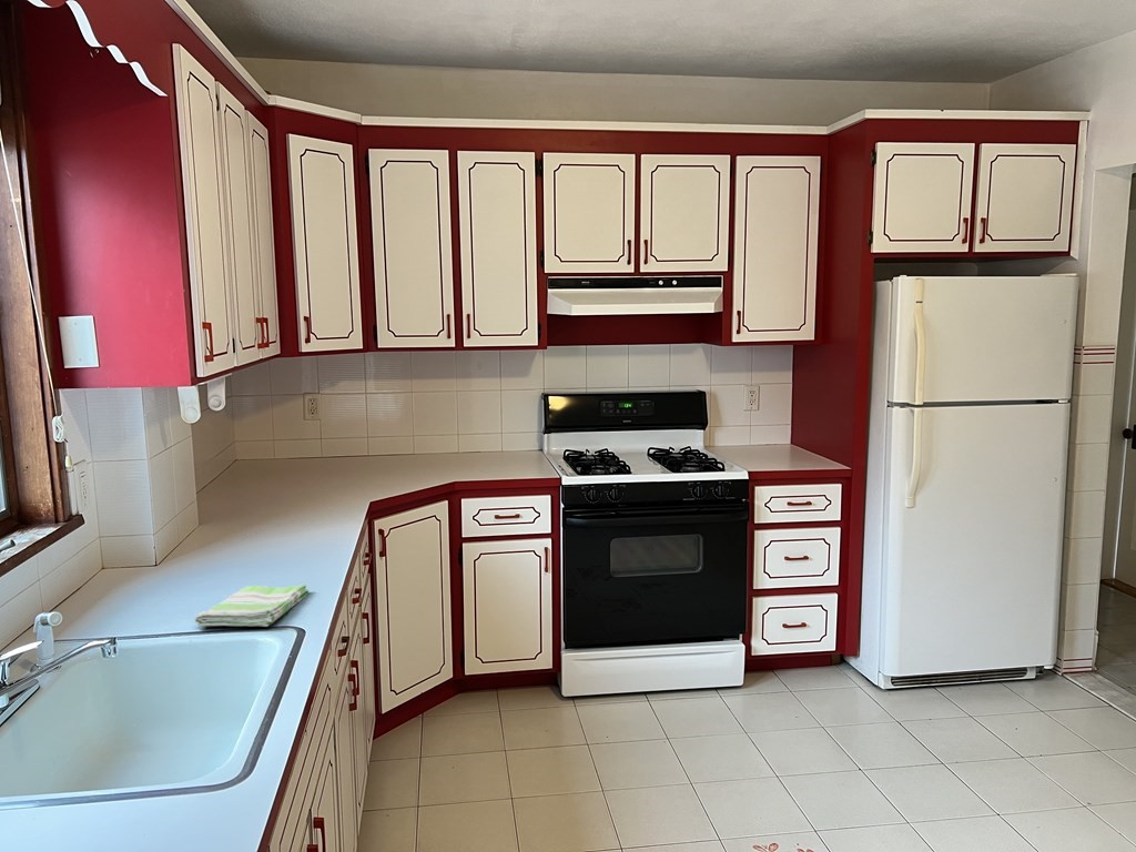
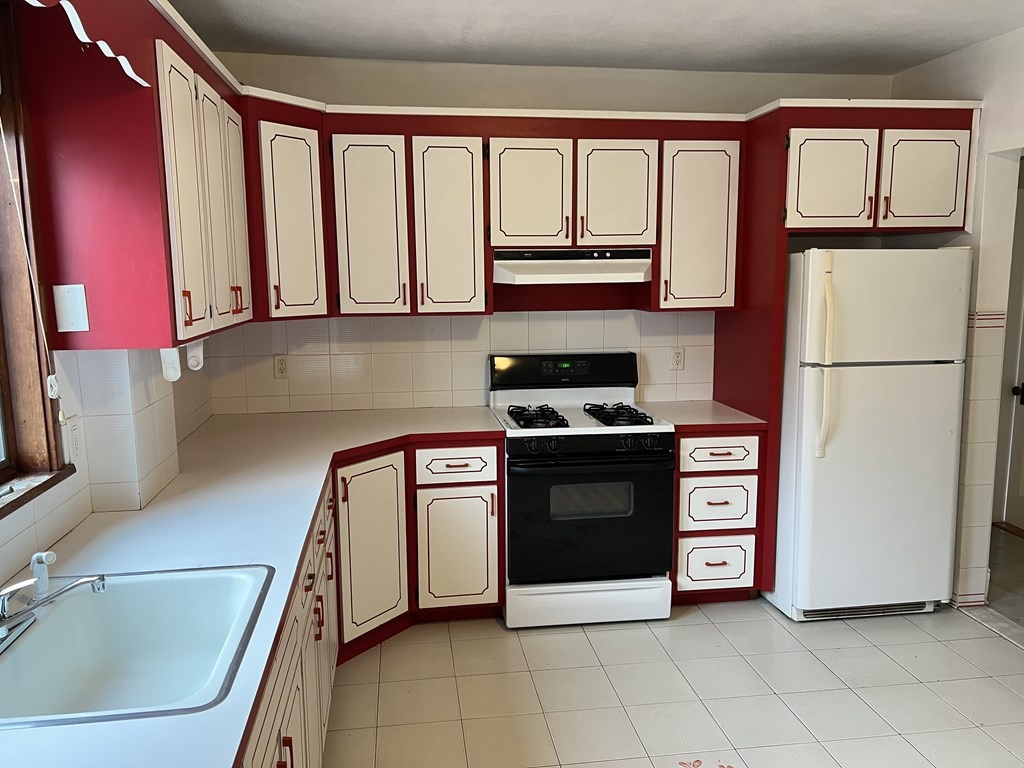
- dish towel (254, 601)
